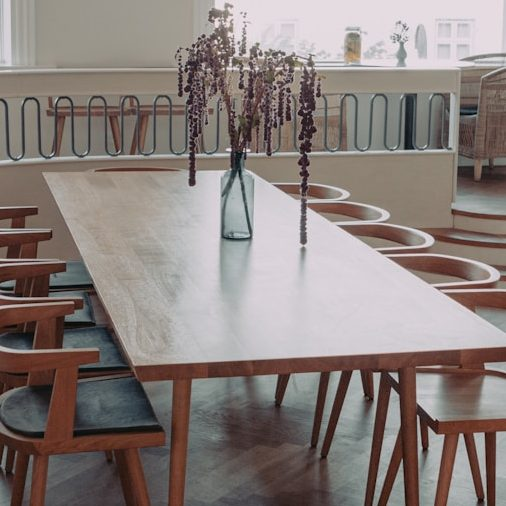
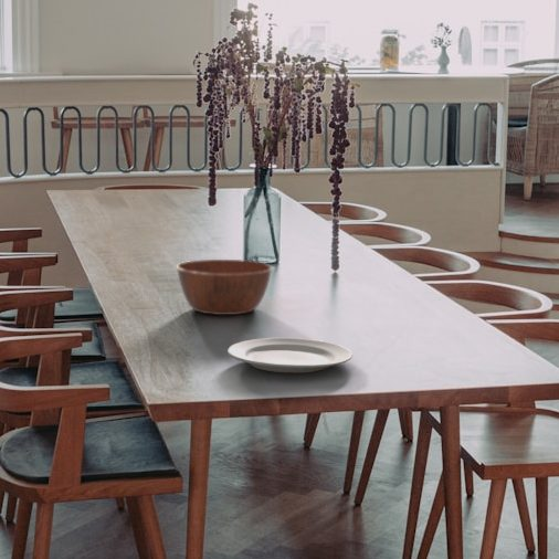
+ chinaware (289, 357)
+ bowl (223, 287)
